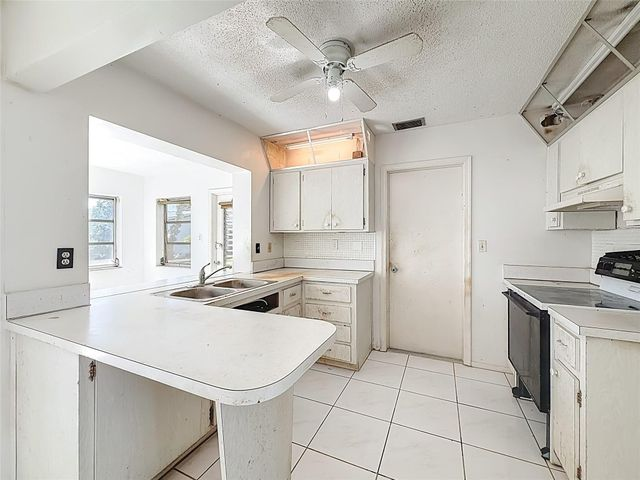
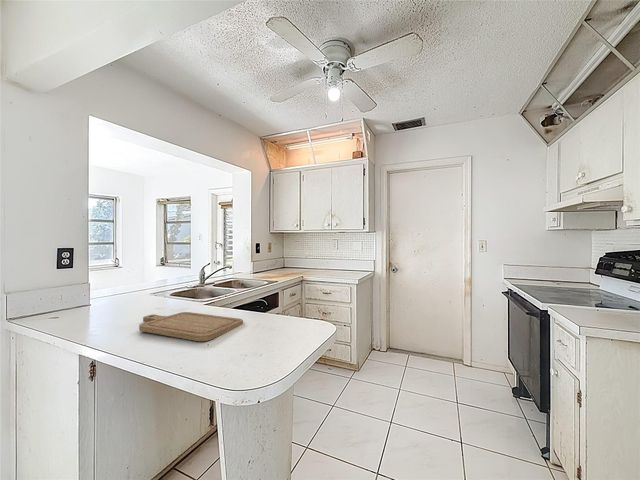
+ chopping board (184, 323)
